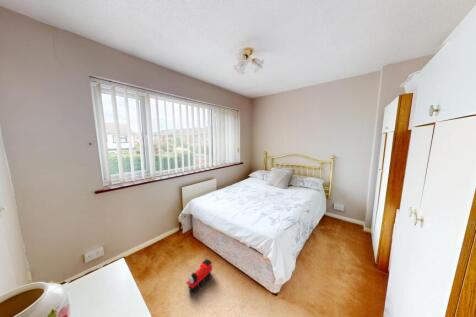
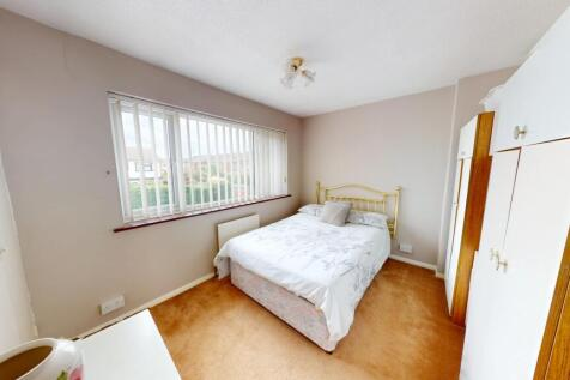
- toy train (200, 275)
